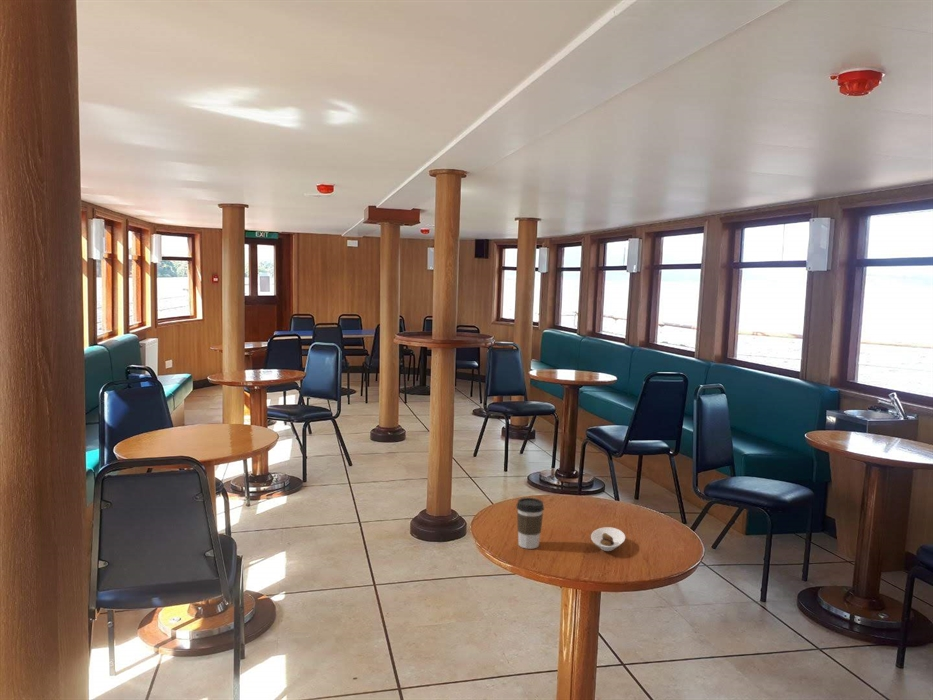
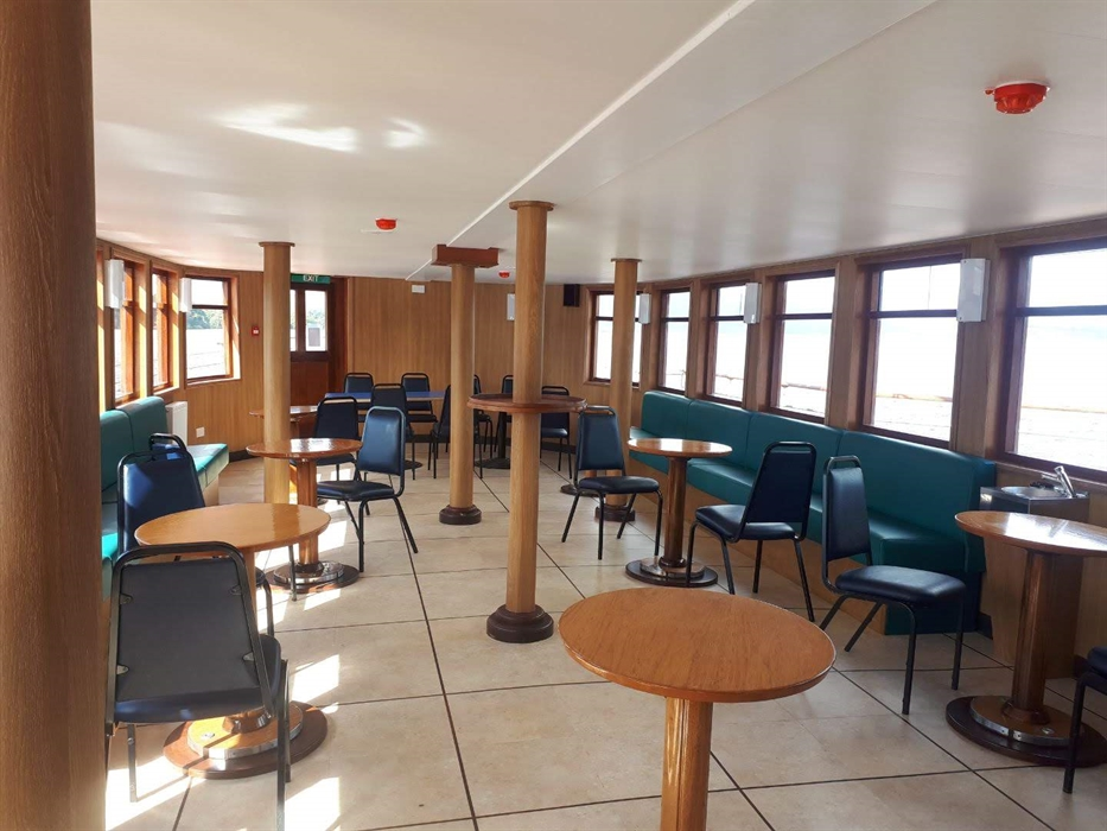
- coffee cup (529, 523)
- saucer (607, 540)
